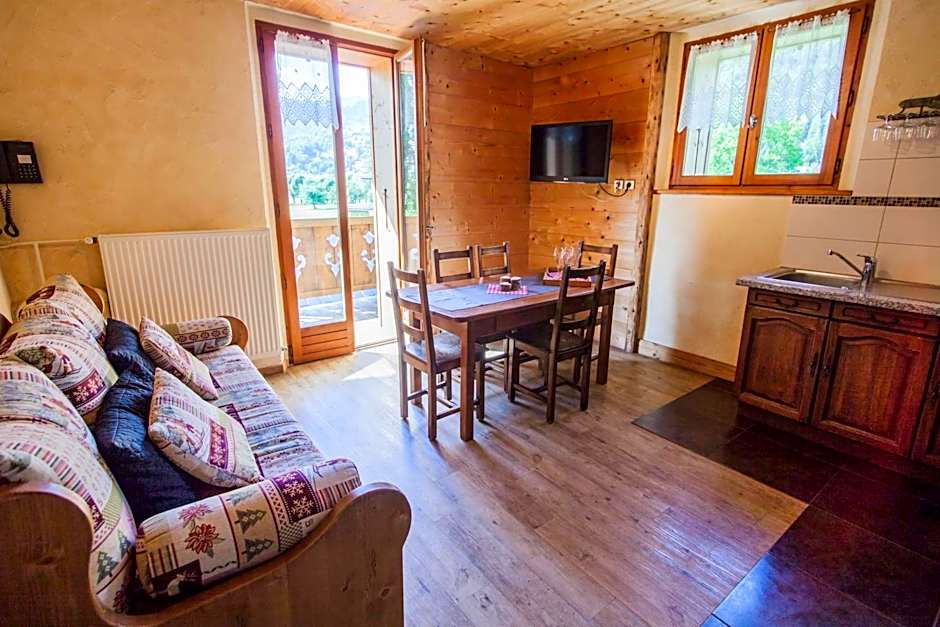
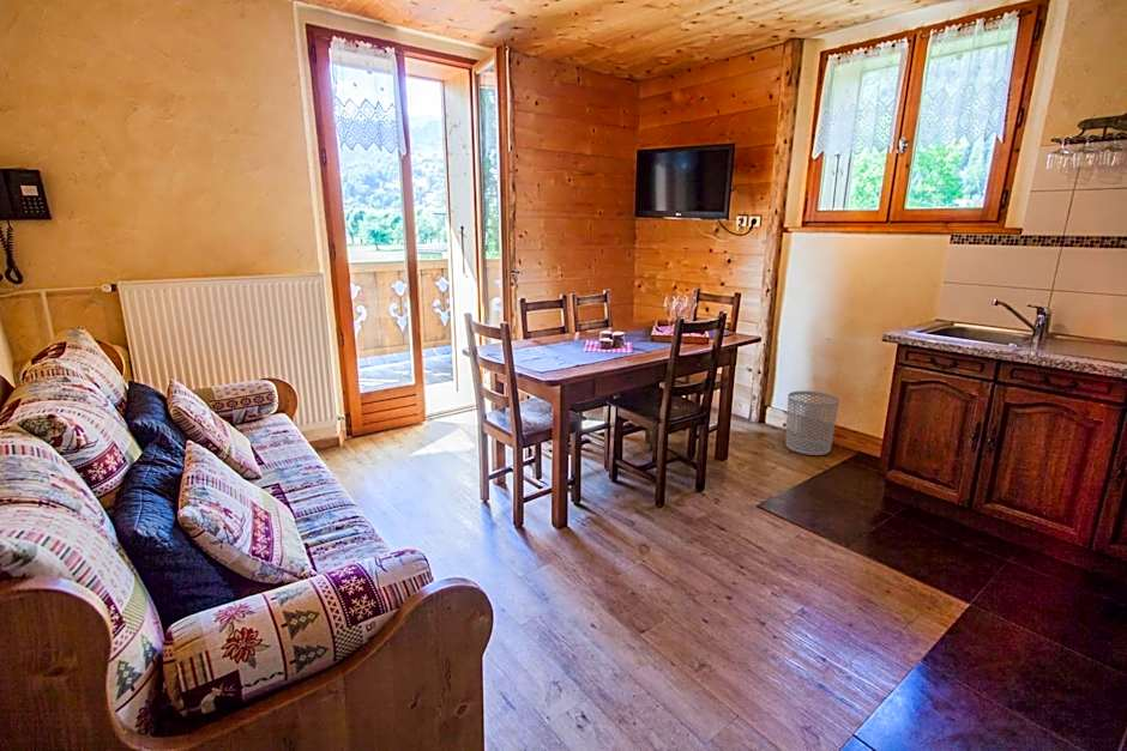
+ waste bin (809, 423)
